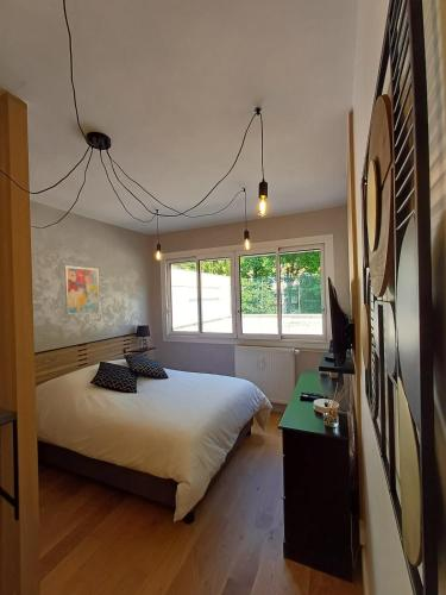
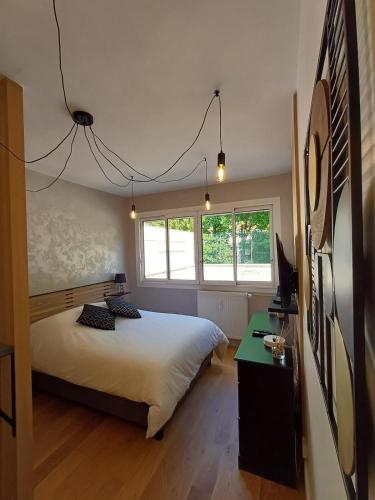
- wall art (82, 290)
